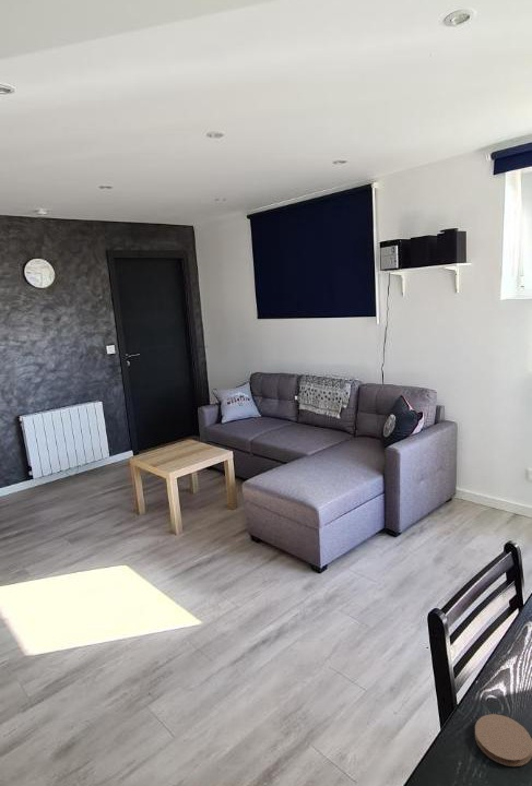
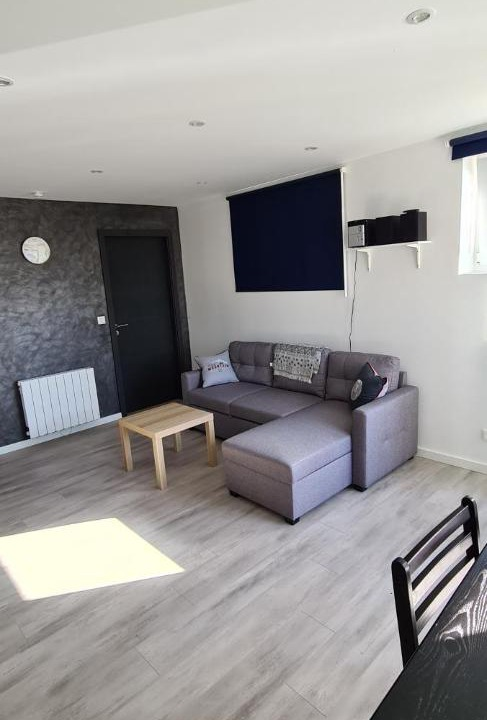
- coaster (503, 738)
